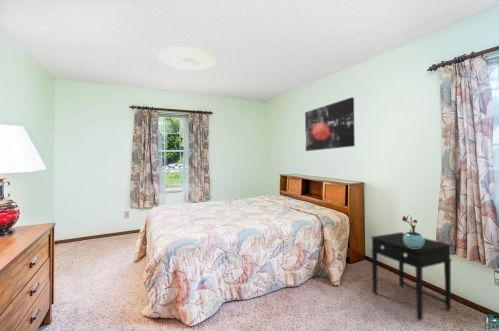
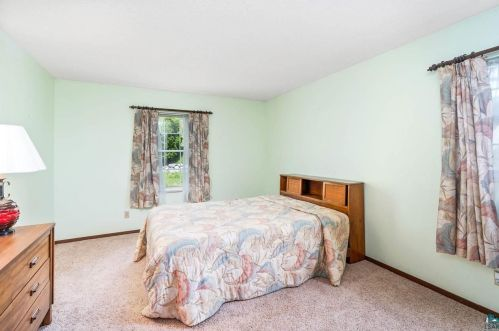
- wall art (327, 127)
- ceiling light (187, 57)
- side table (403, 271)
- potted flower (410, 231)
